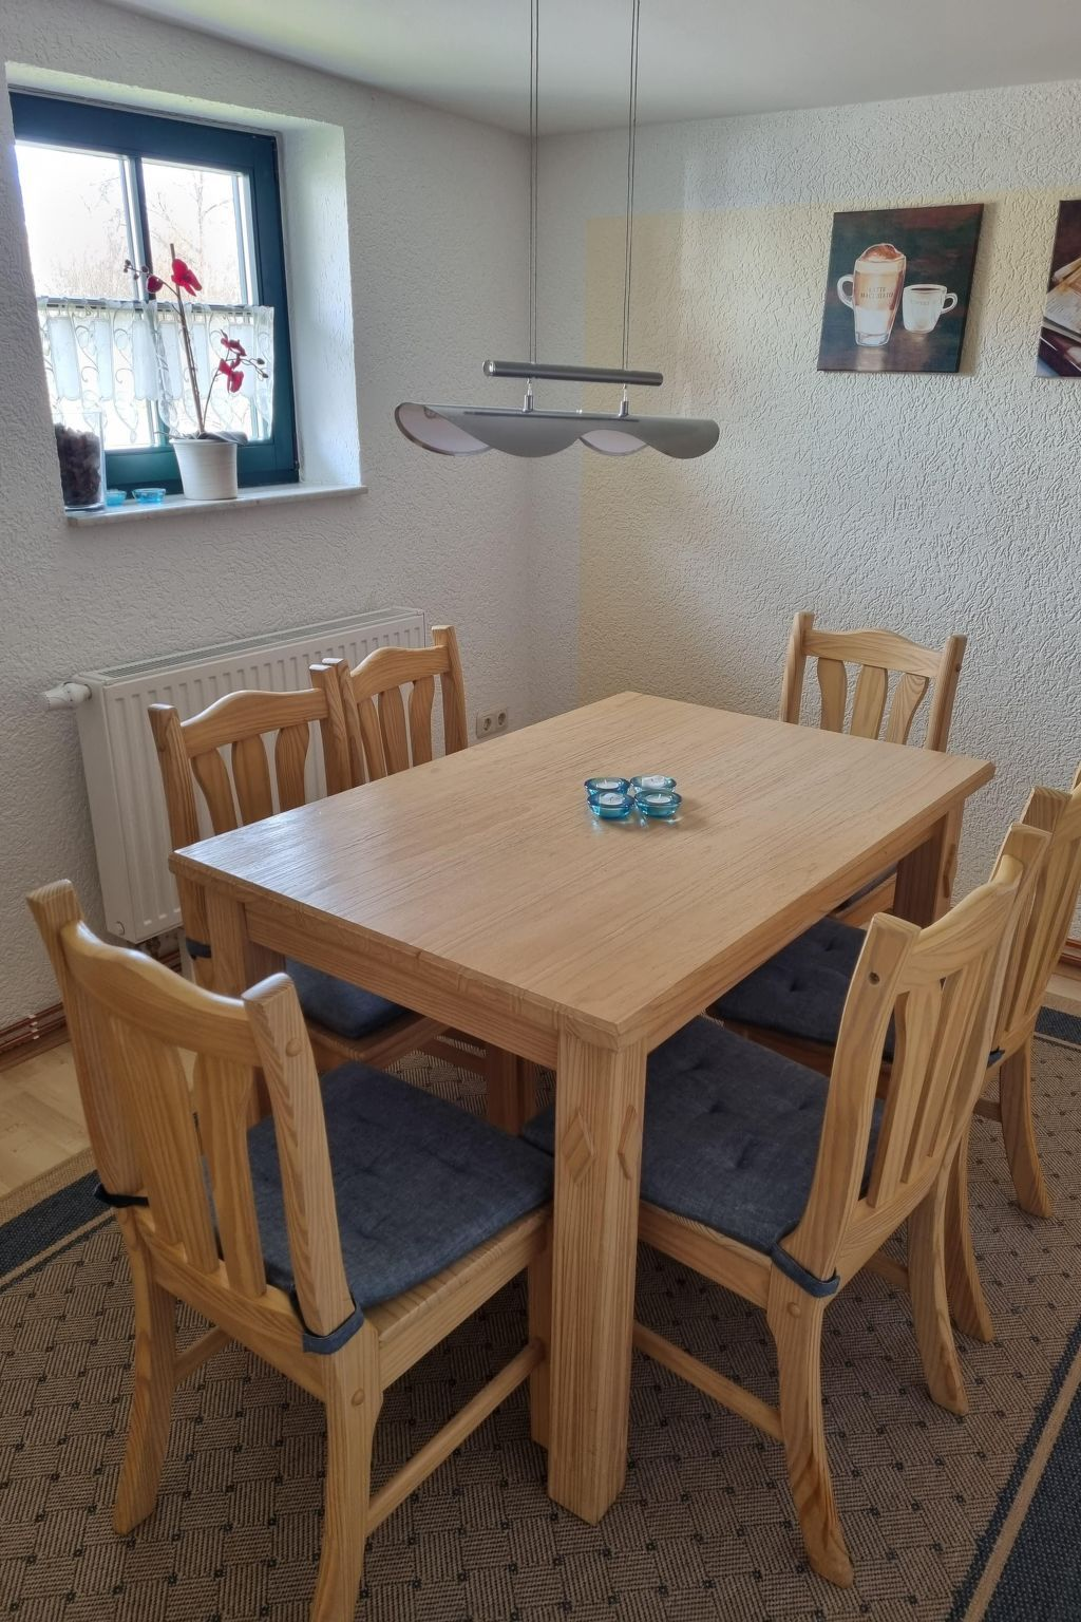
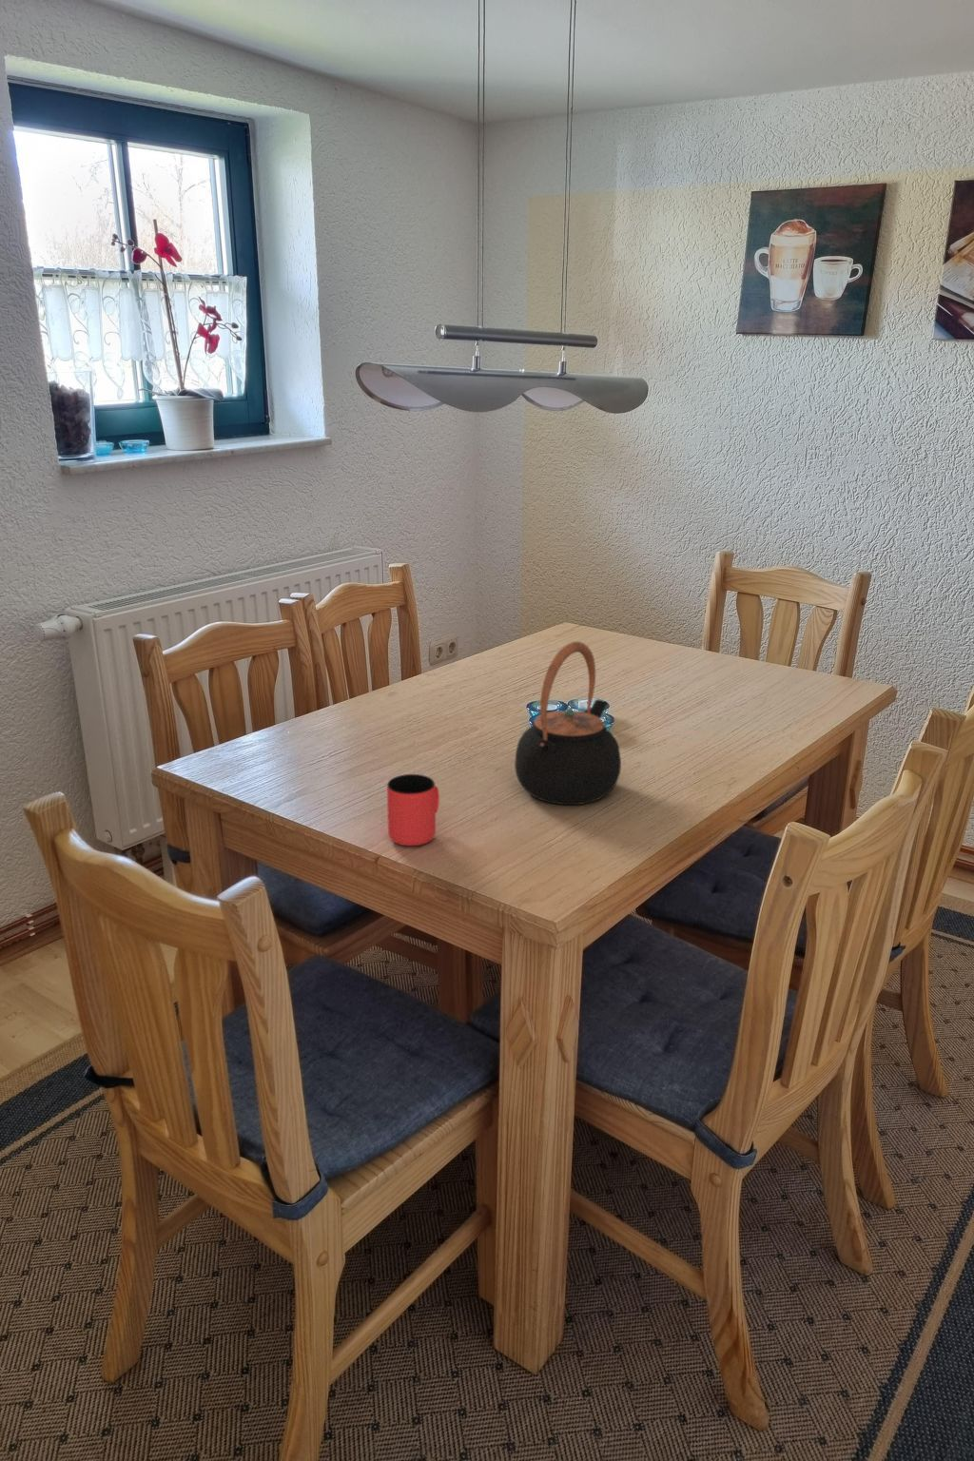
+ cup (417, 807)
+ teapot (574, 714)
